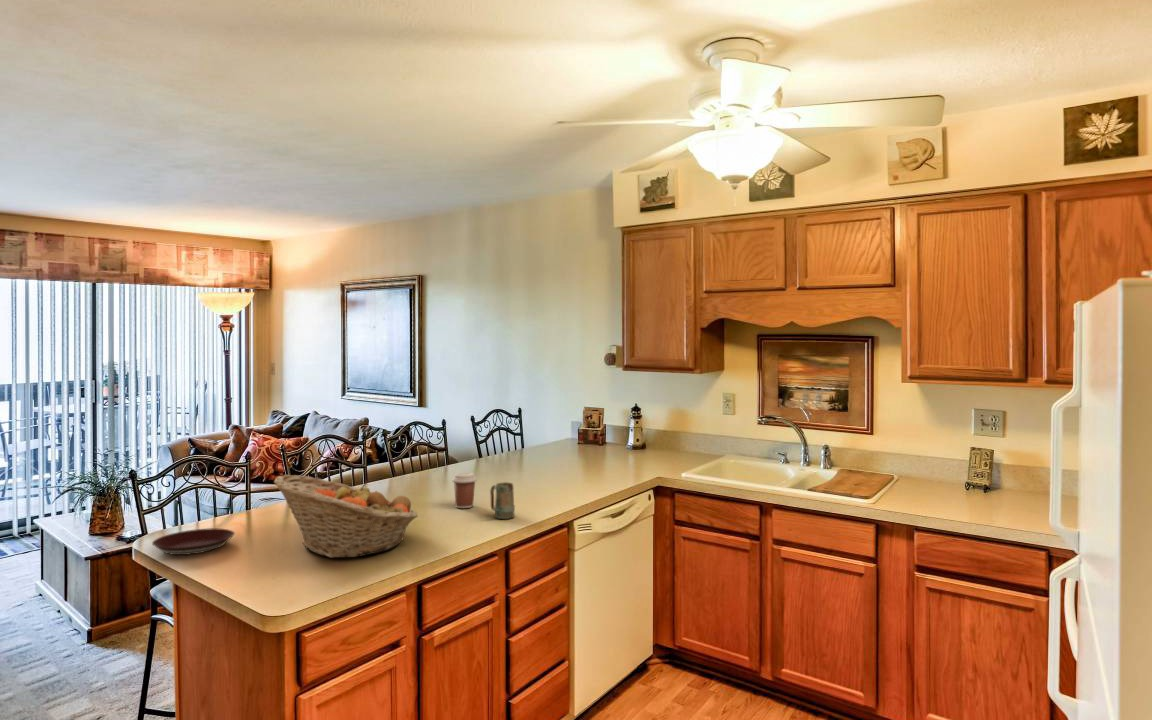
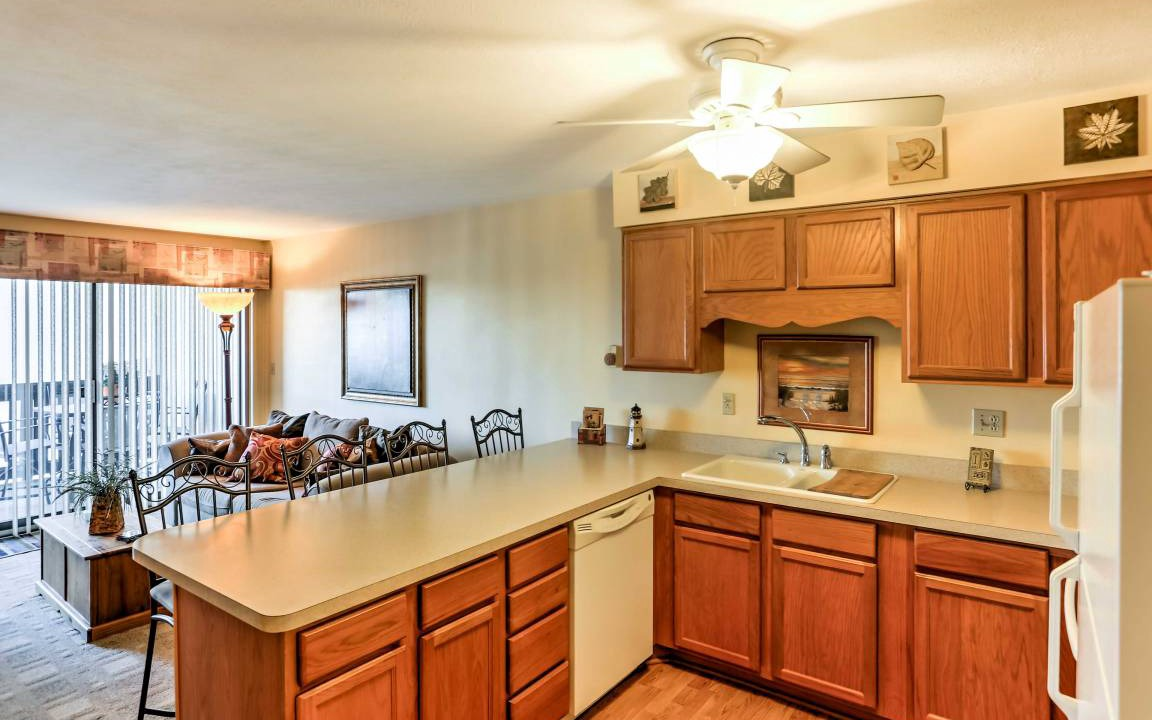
- fruit basket (346, 508)
- coffee cup (464, 490)
- mug (501, 500)
- plate (194, 542)
